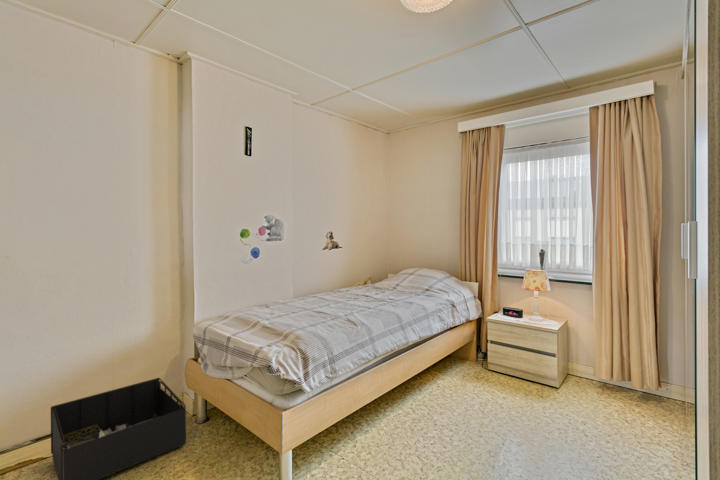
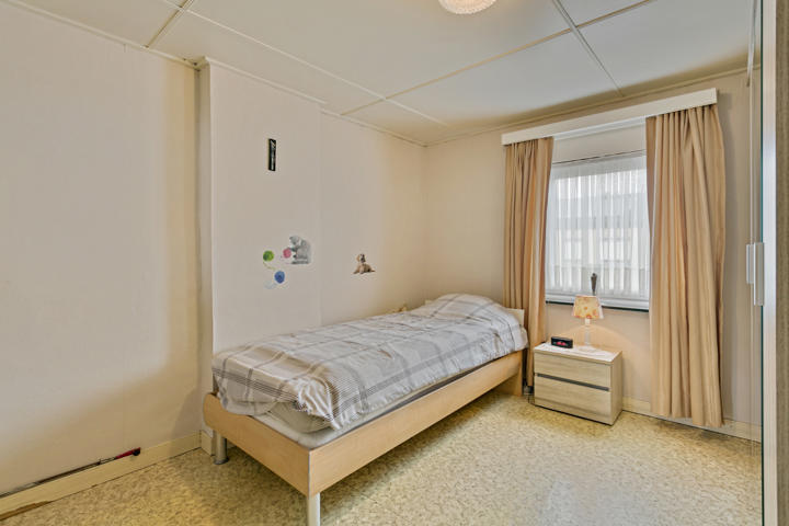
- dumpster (119, 427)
